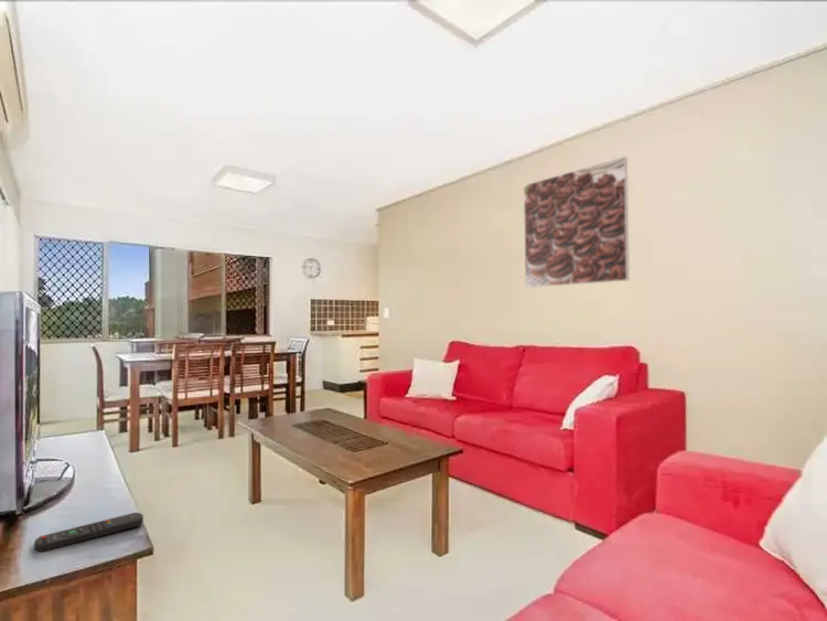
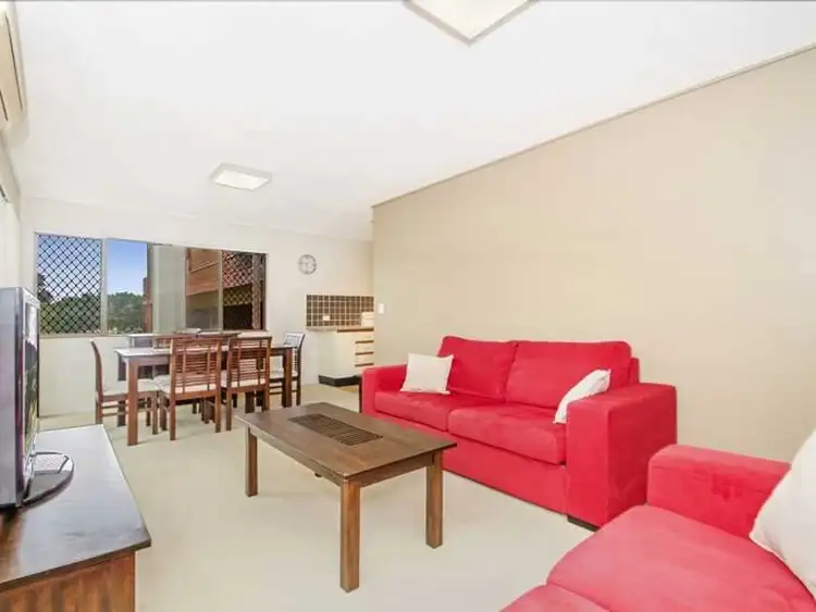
- remote control (92, 529)
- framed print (571, 228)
